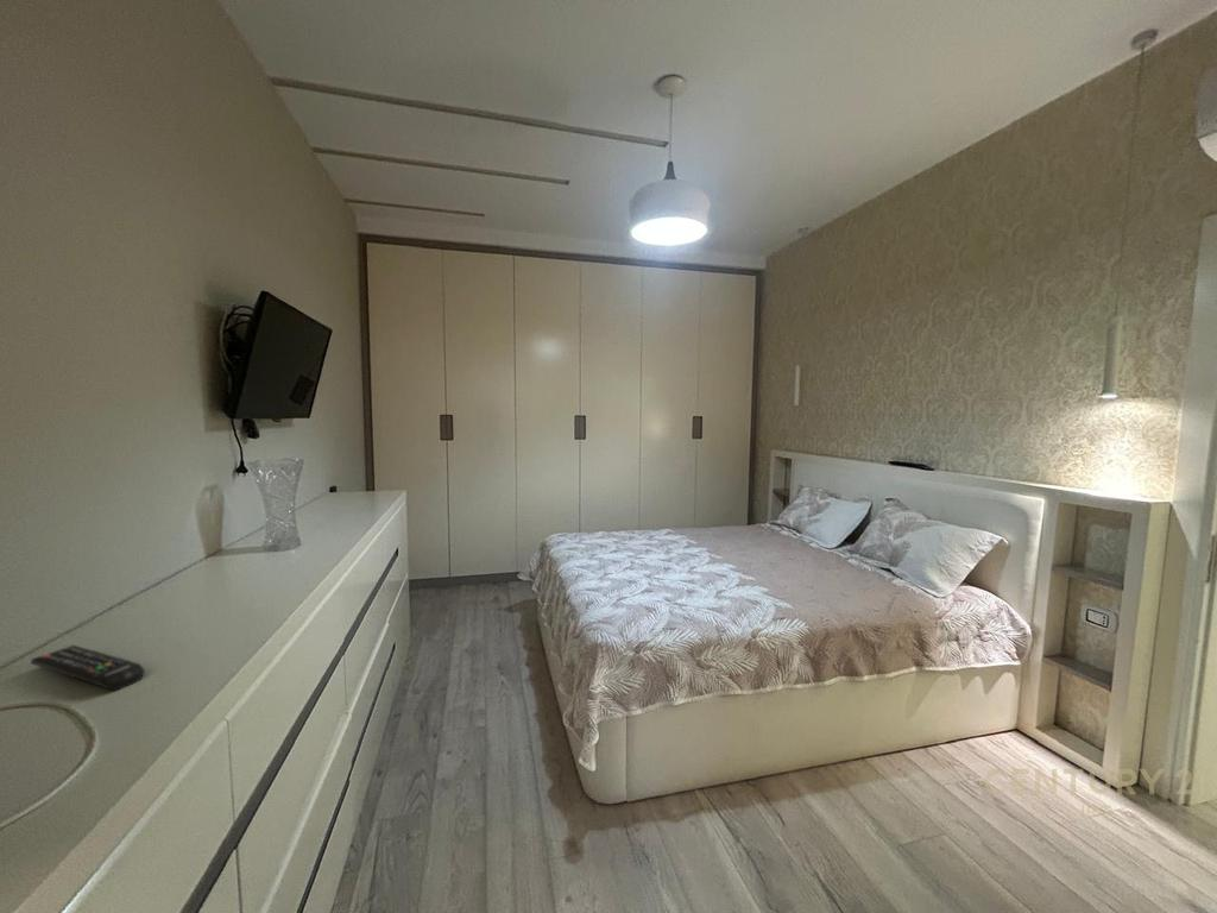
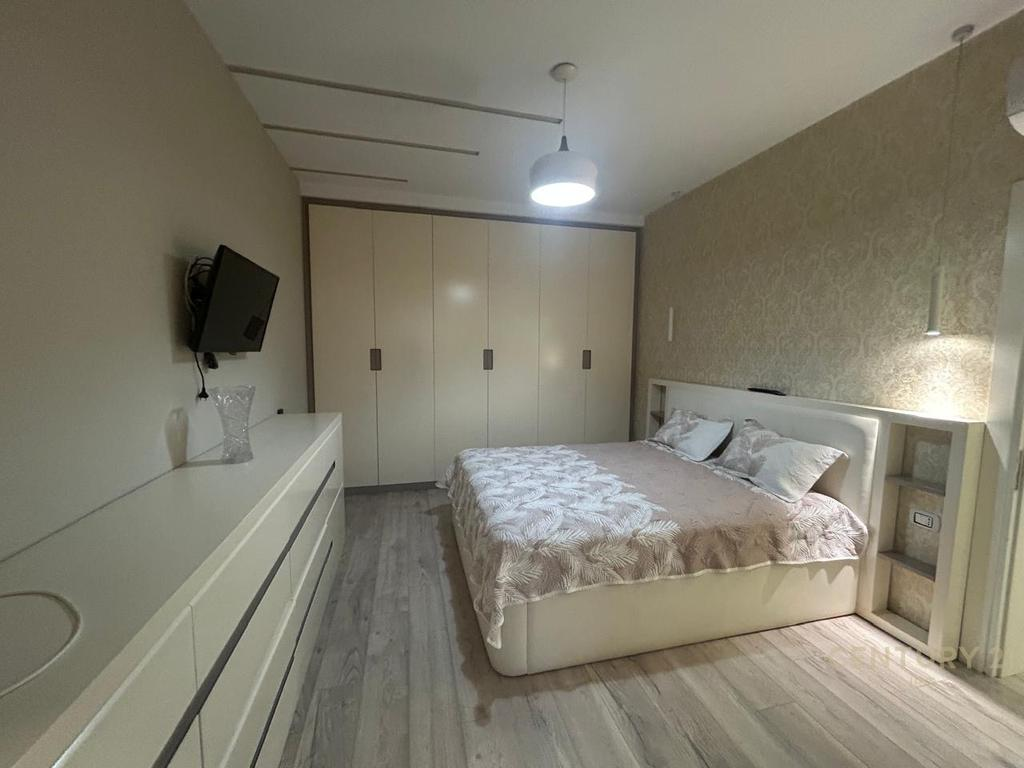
- remote control (86, 666)
